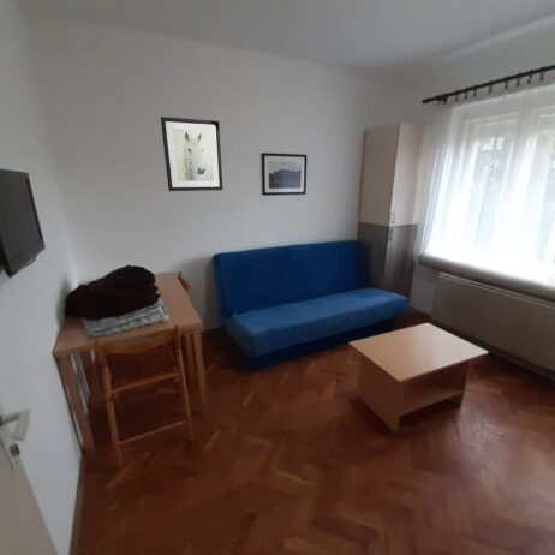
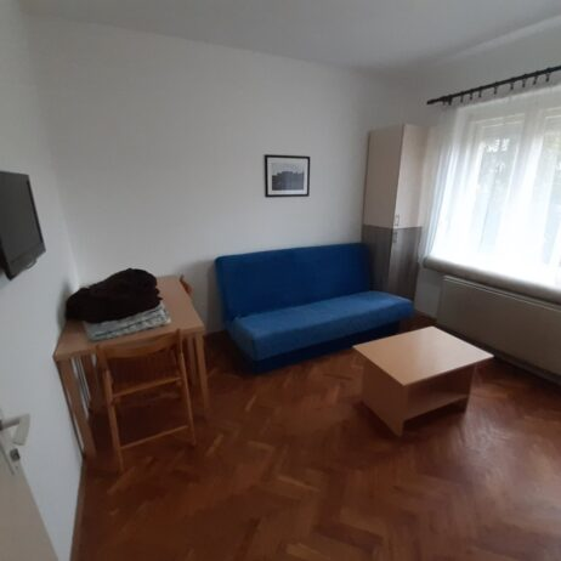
- wall art (193, 155)
